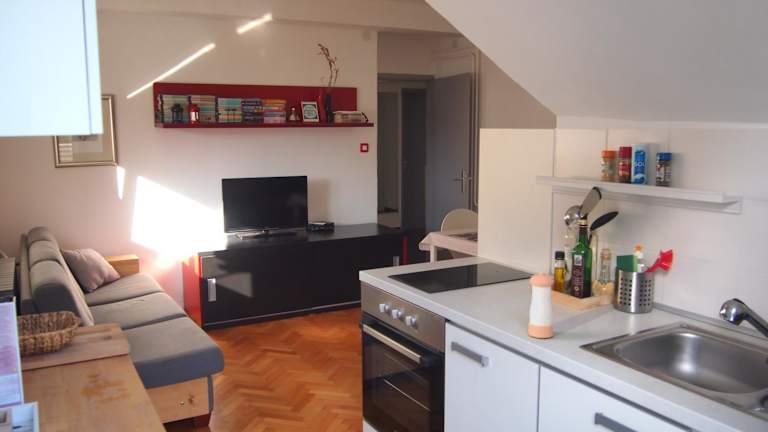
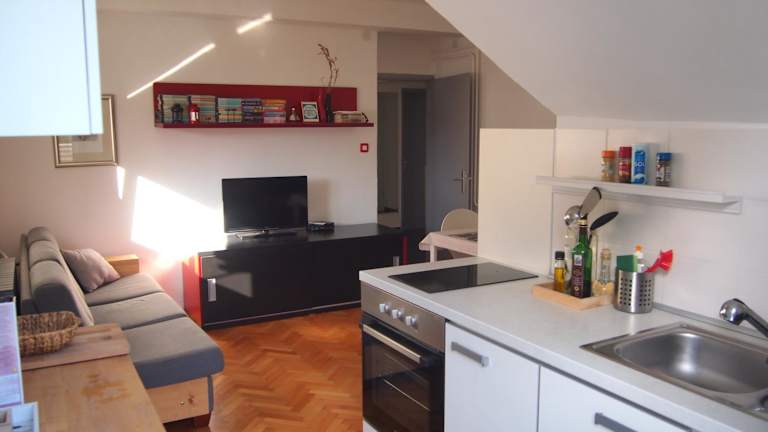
- pepper shaker (541, 303)
